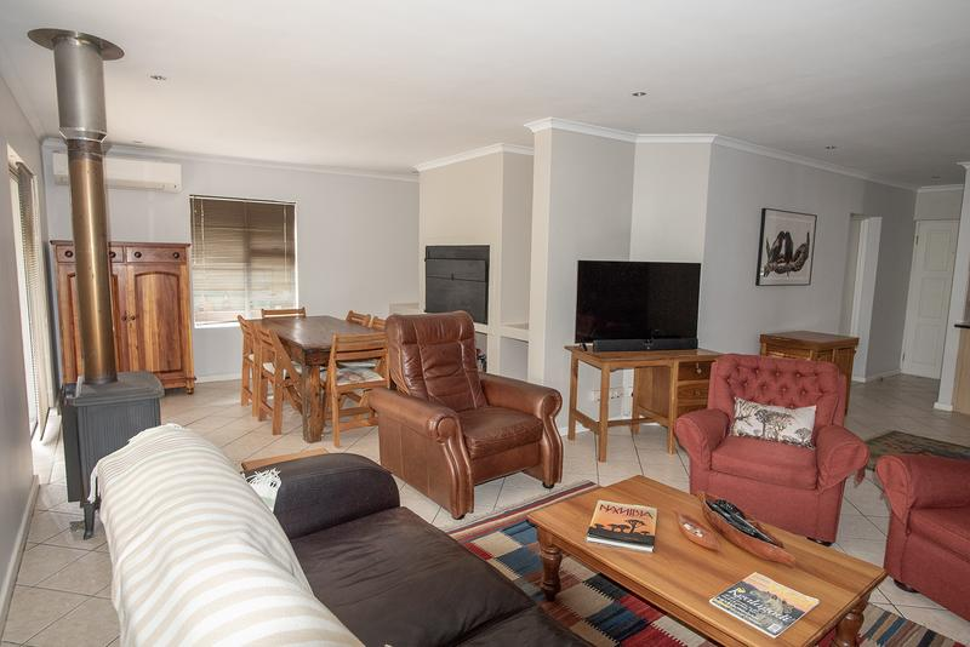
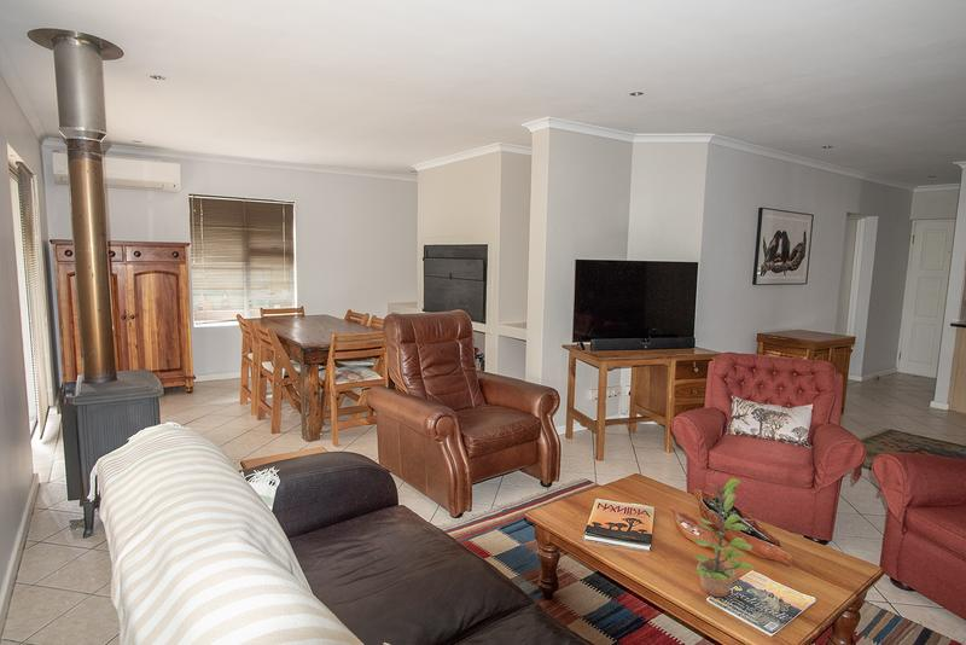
+ plant (723, 534)
